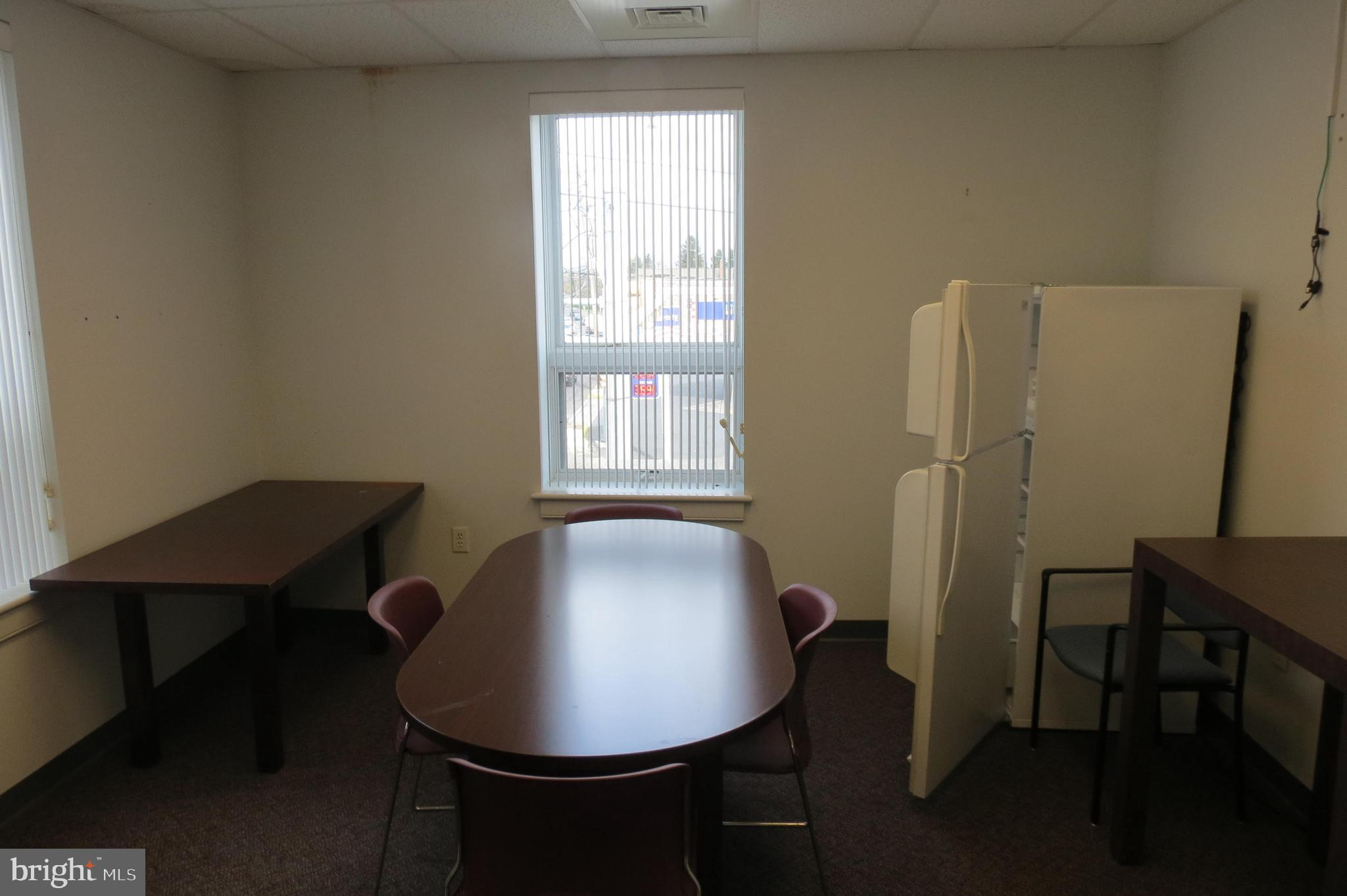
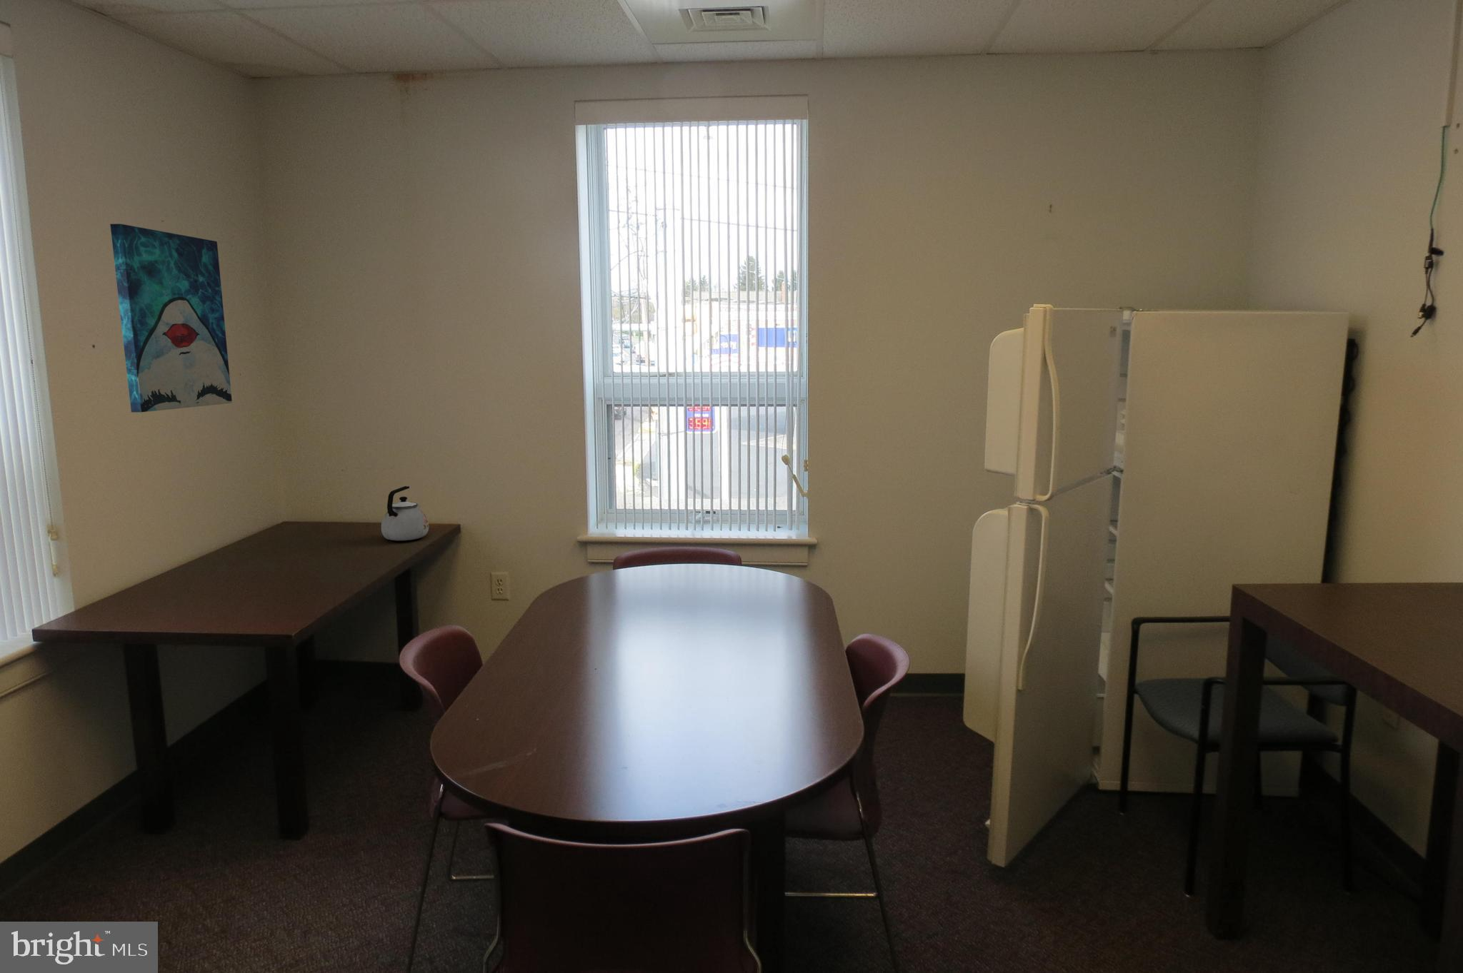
+ wall art (176, 321)
+ kettle (404, 513)
